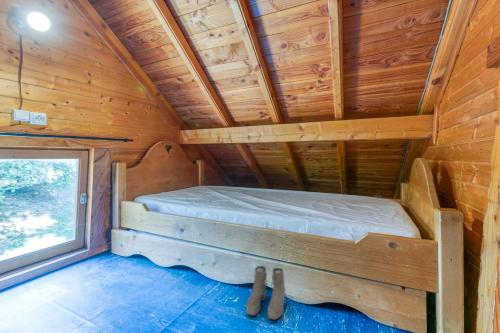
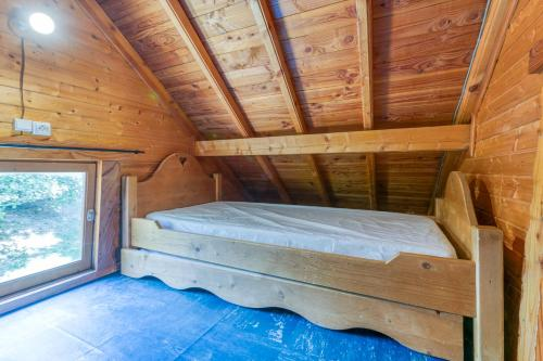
- boots (265, 289)
